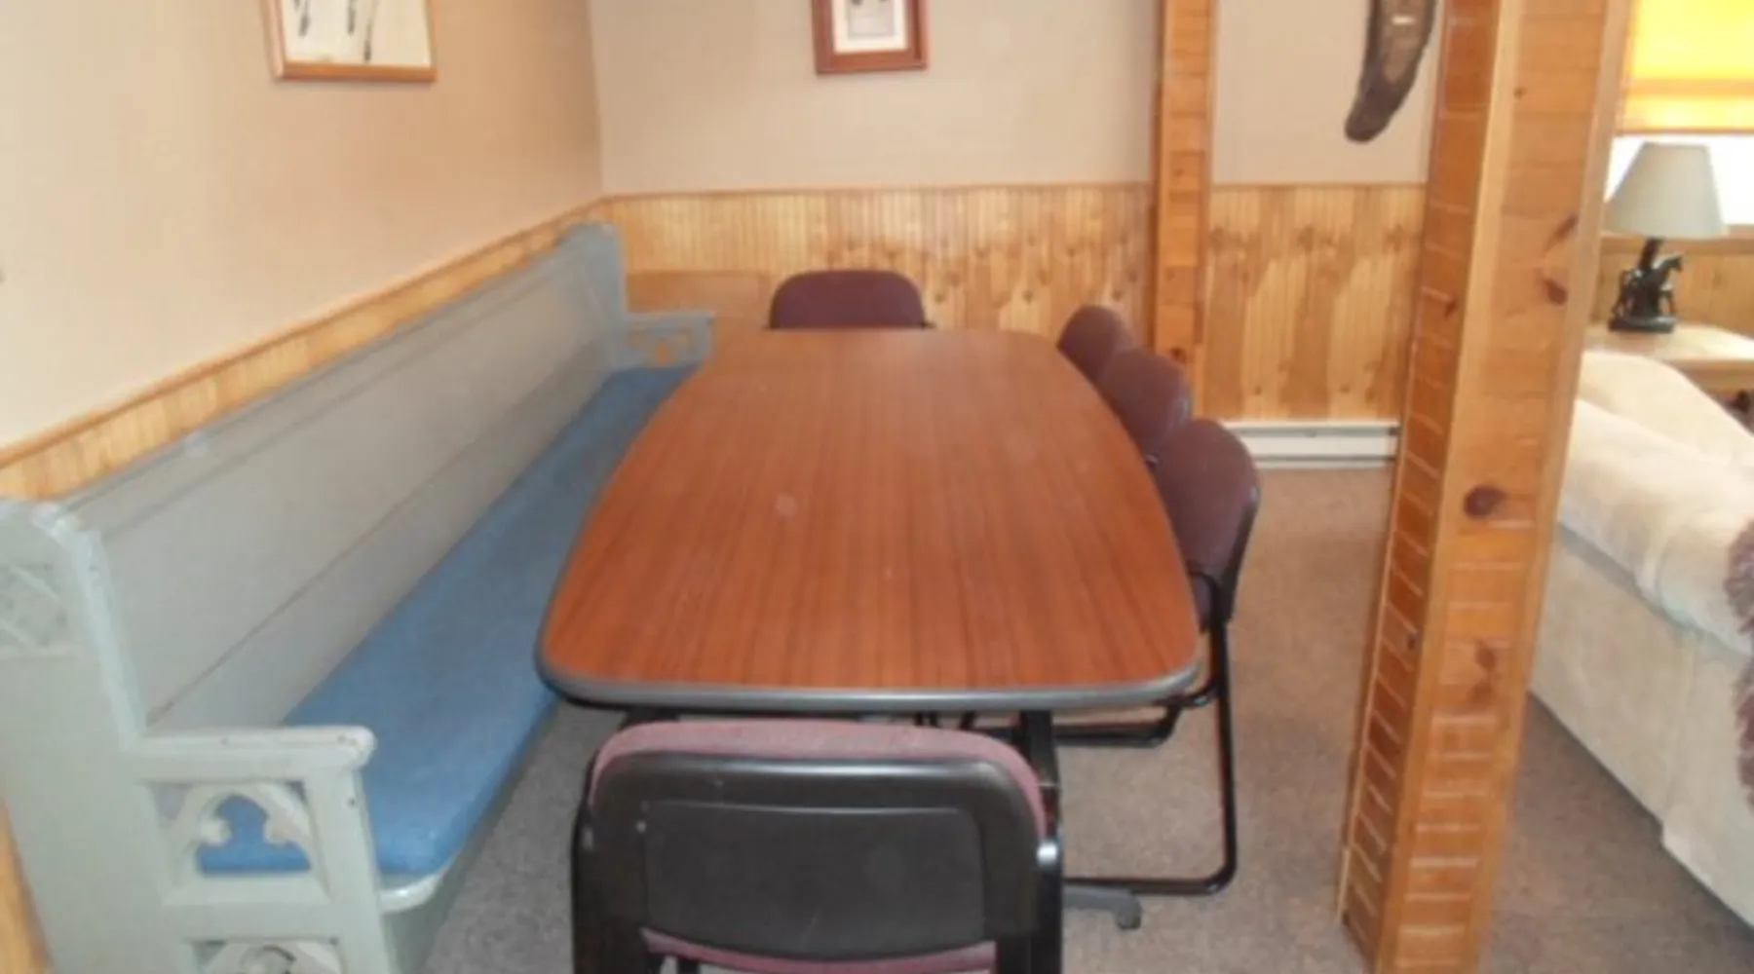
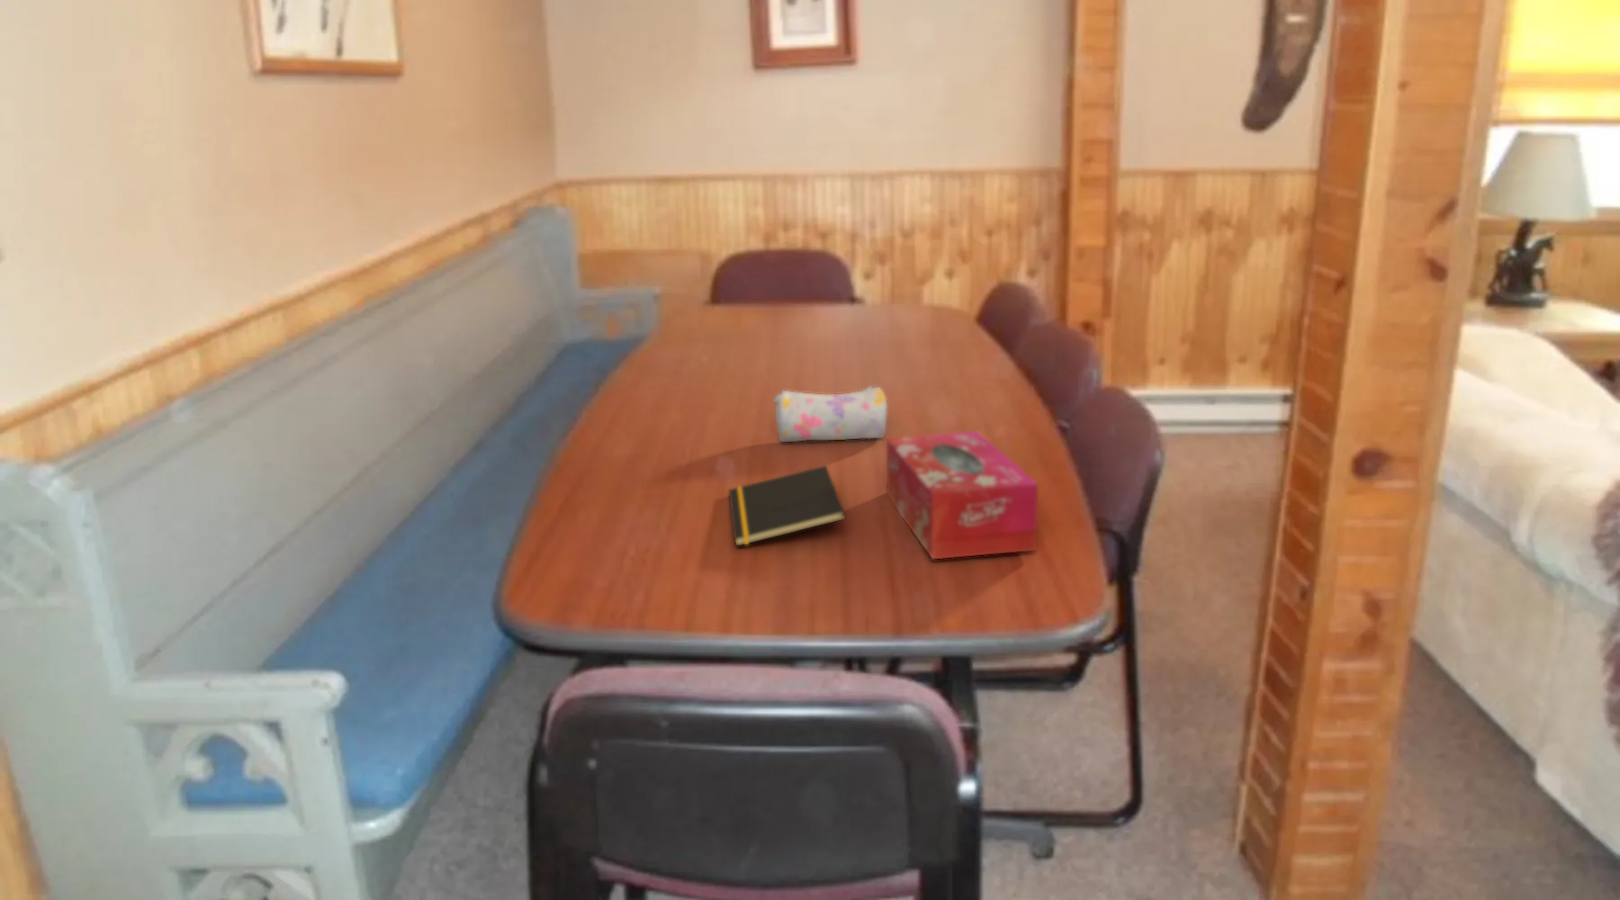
+ pencil case (831, 415)
+ notepad (783, 503)
+ tissue box (956, 491)
